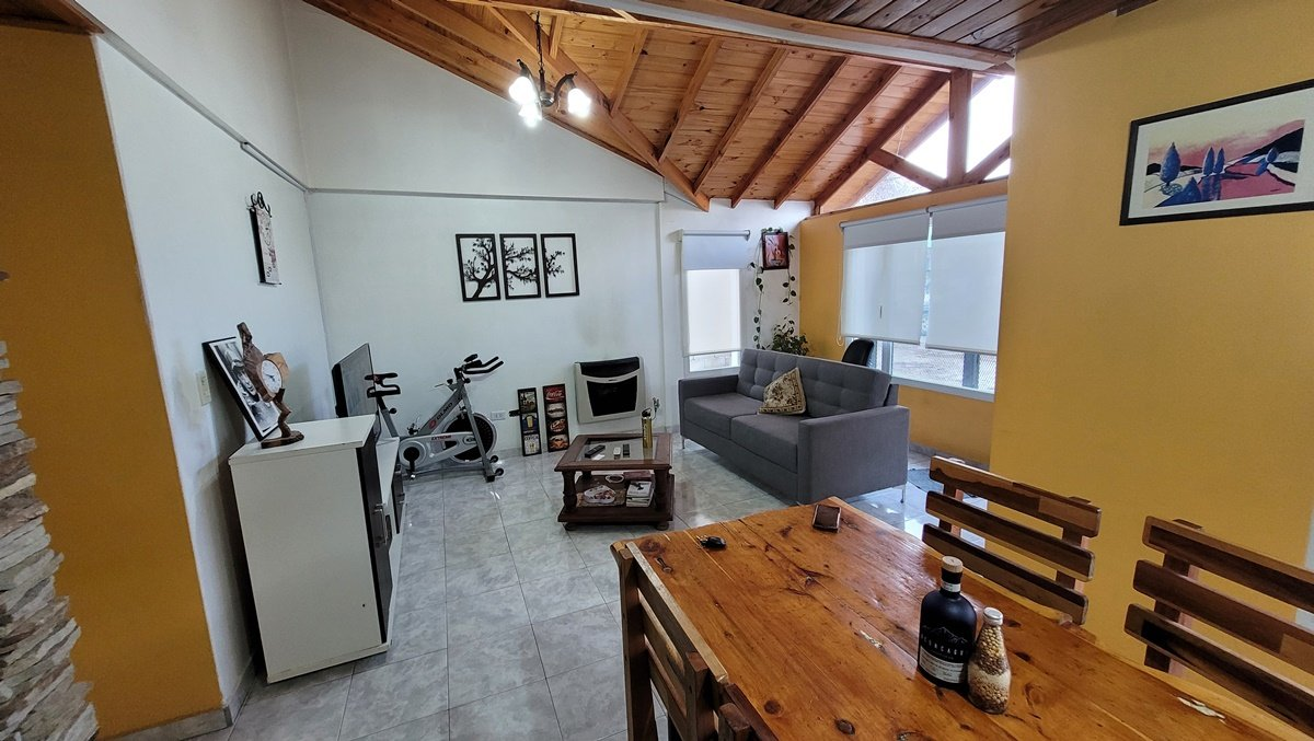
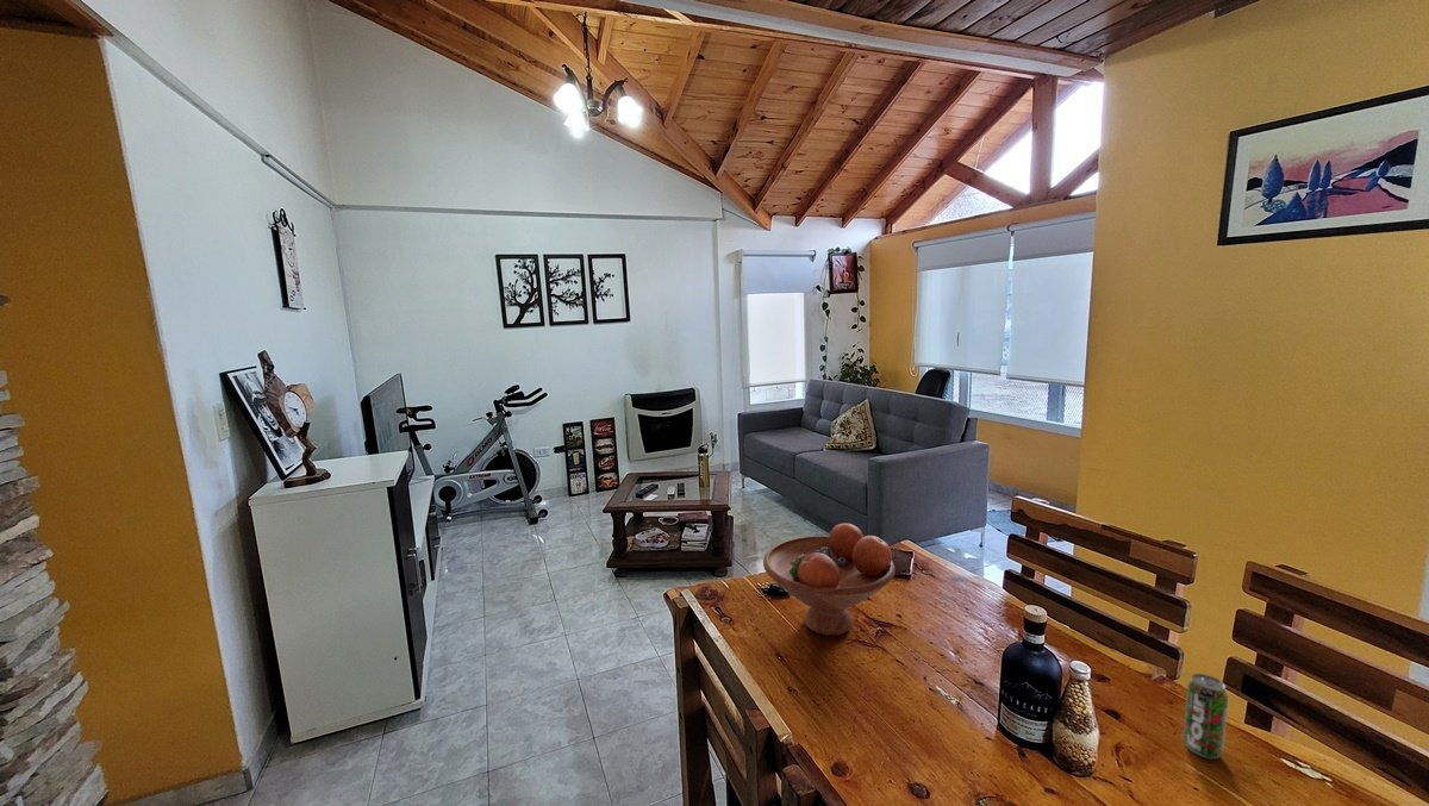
+ fruit bowl (828, 580)
+ beverage can (1205, 716)
